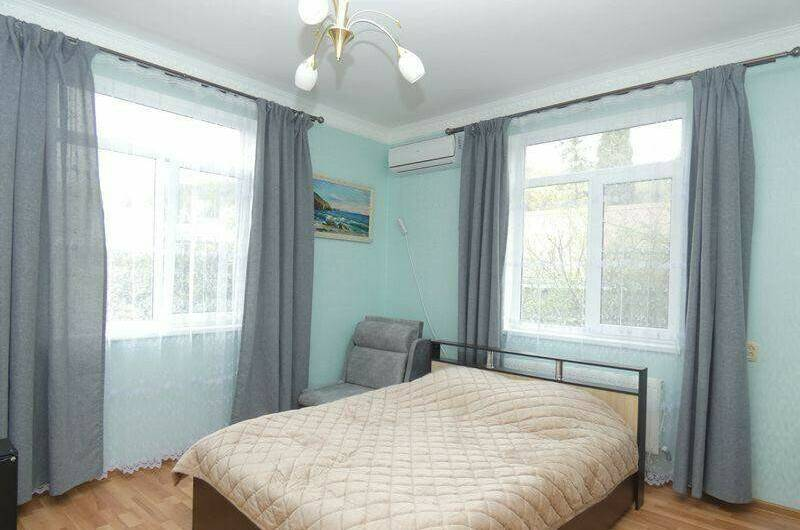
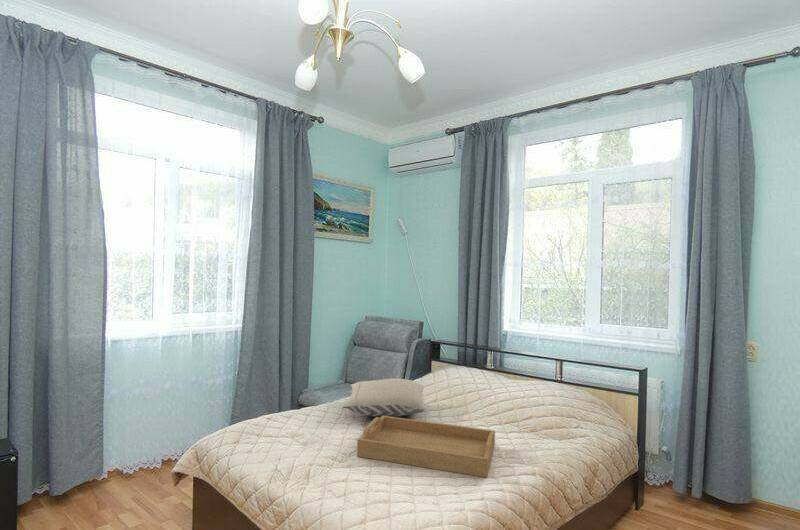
+ serving tray (428, 440)
+ pillow (385, 396)
